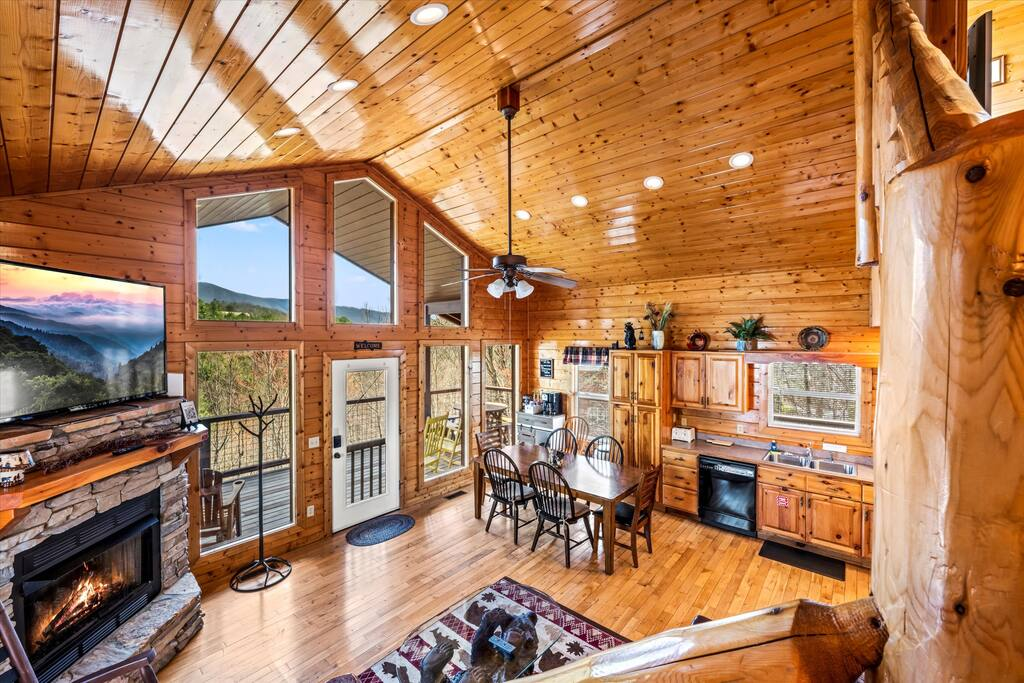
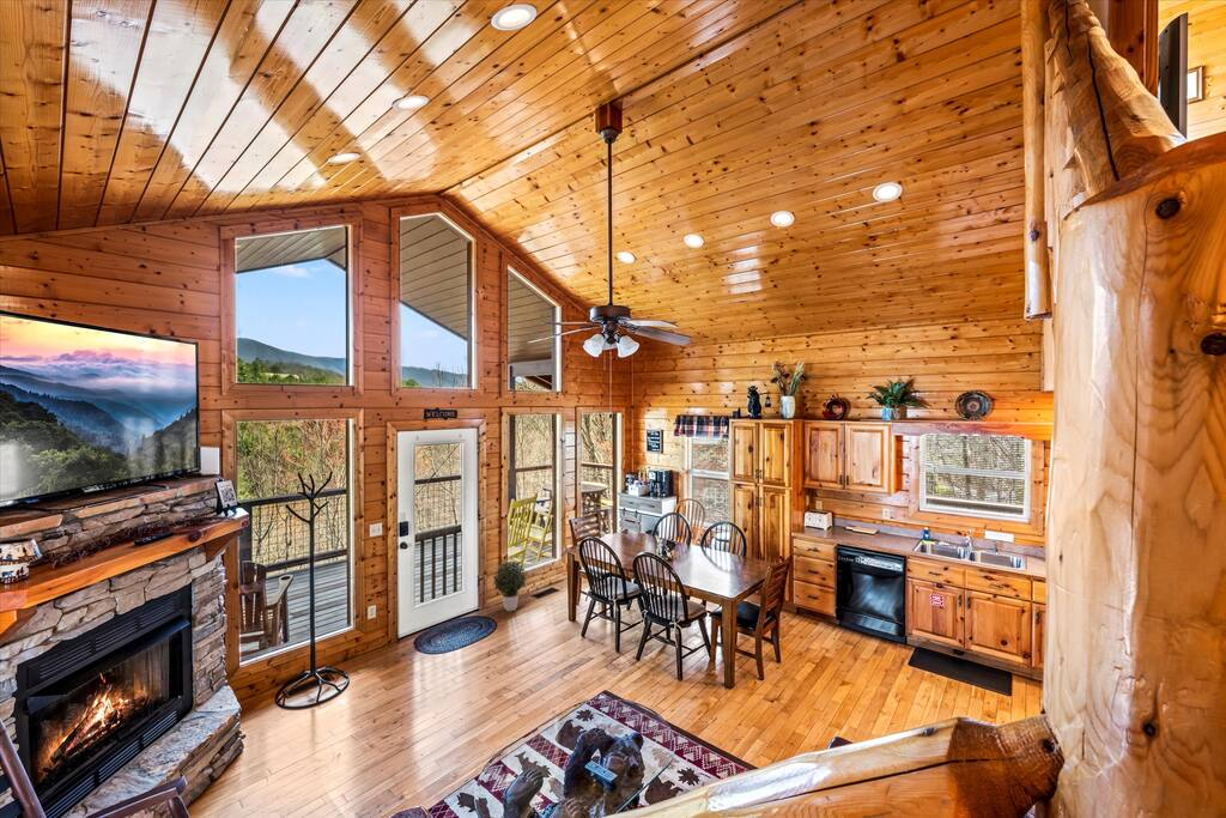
+ potted plant (510, 584)
